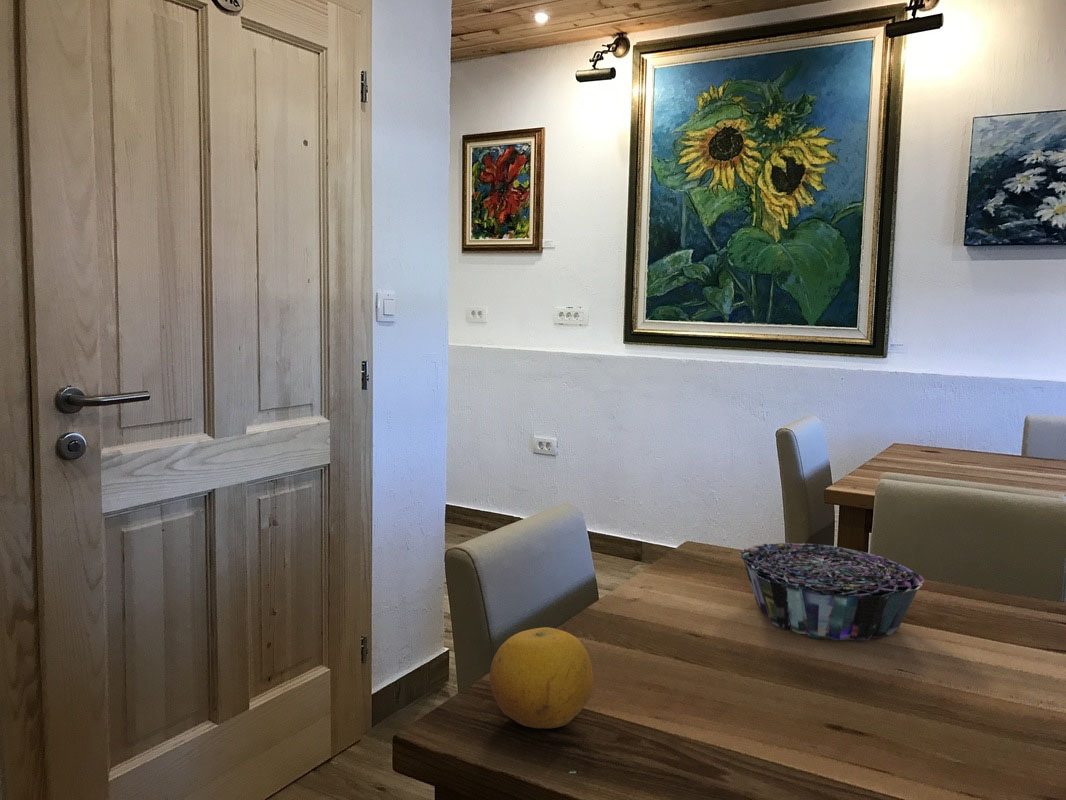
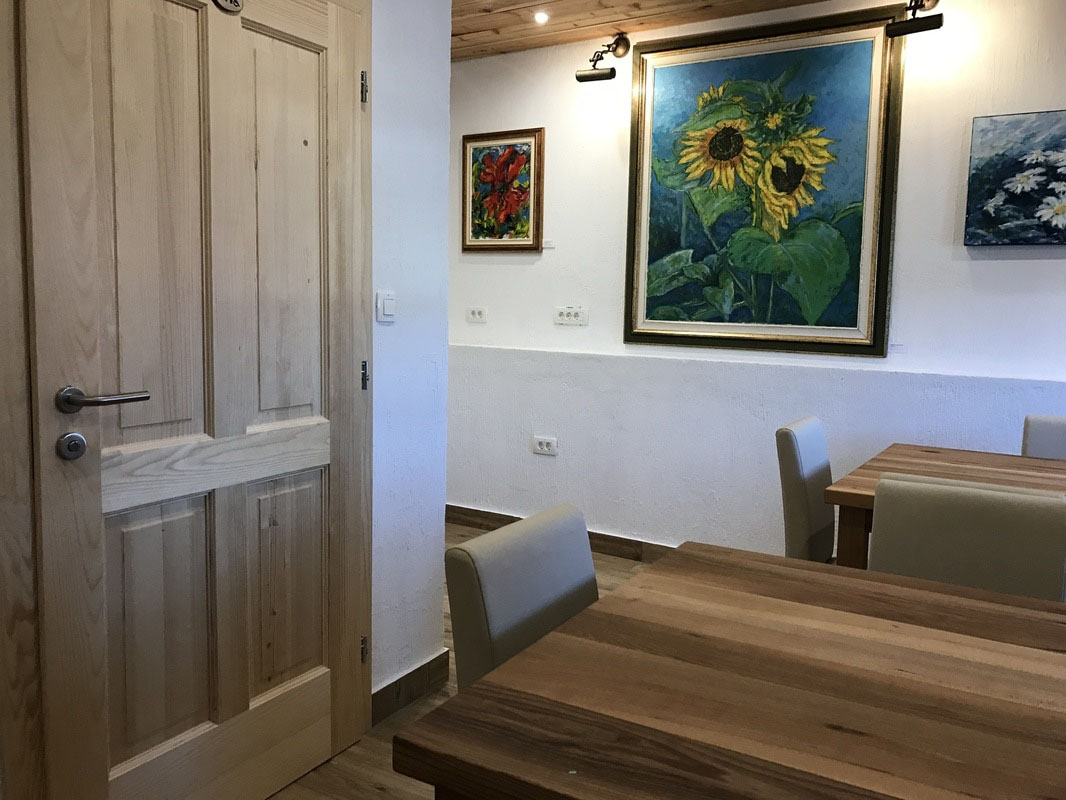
- fruit (541, 676)
- decorative bowl (823, 591)
